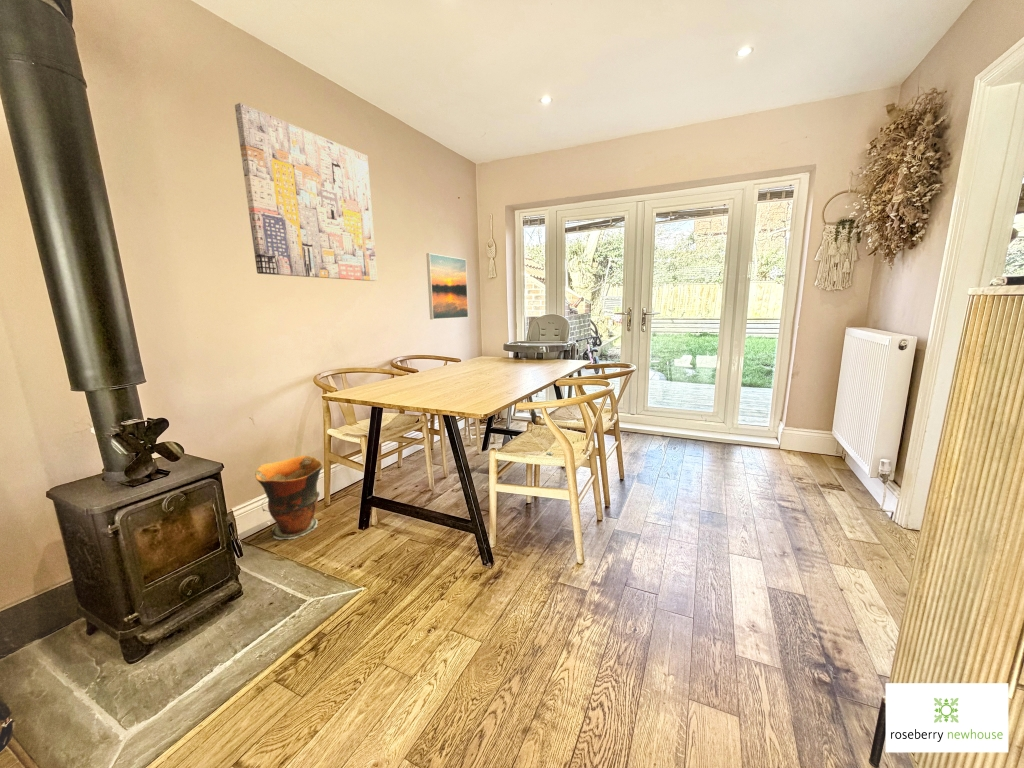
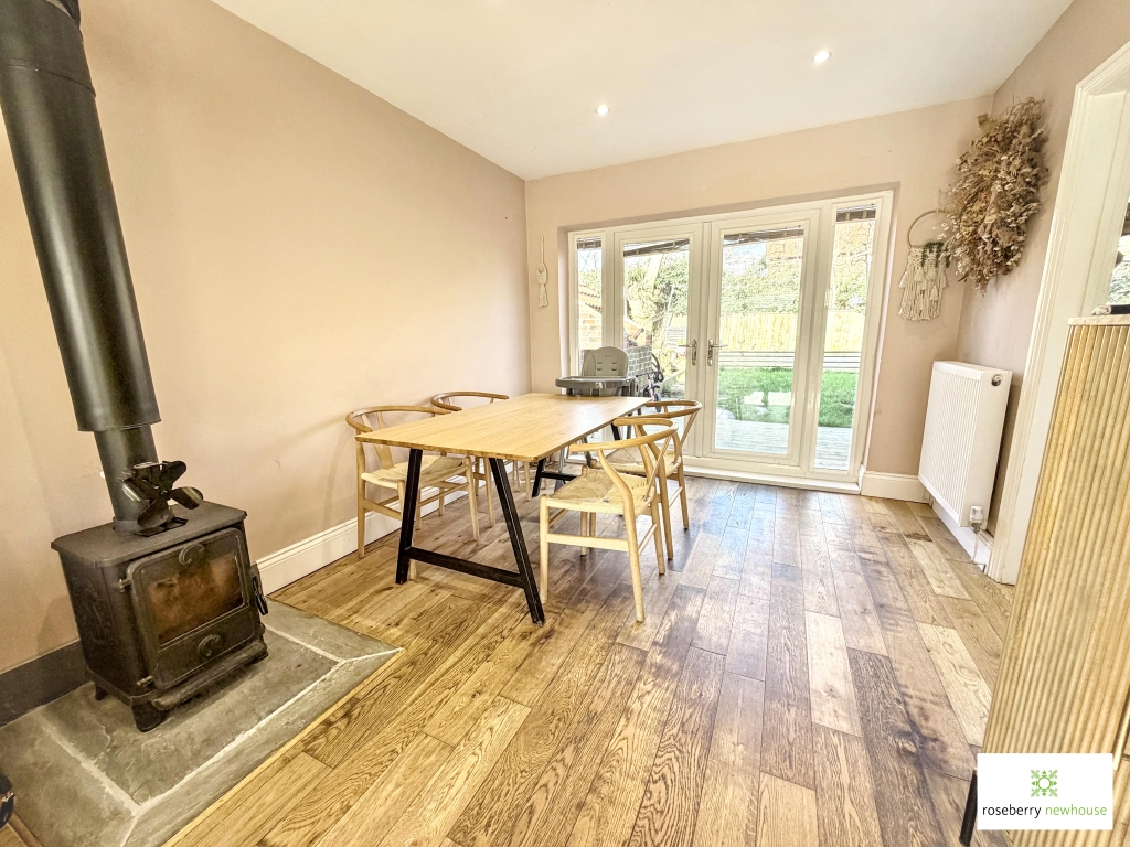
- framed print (448, 287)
- bucket (293, 497)
- wall art (318, 208)
